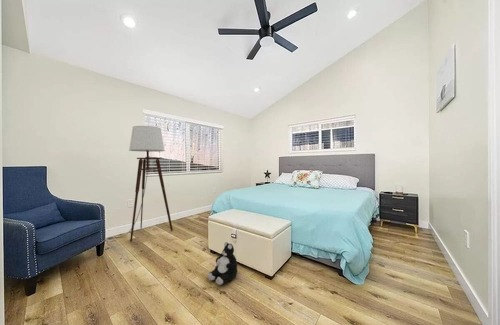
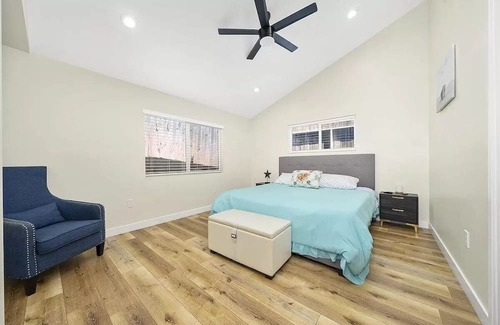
- floor lamp (139, 181)
- plush toy (224, 261)
